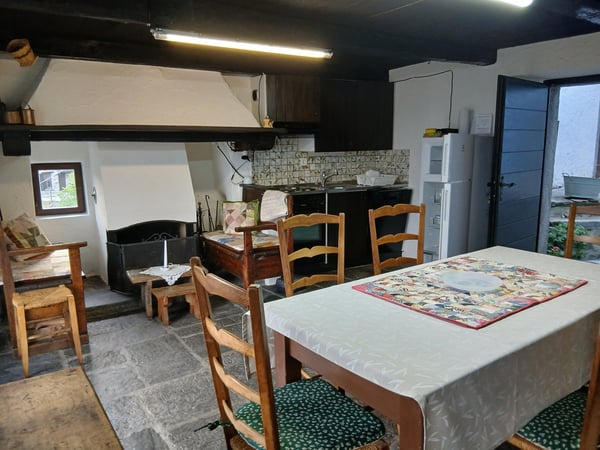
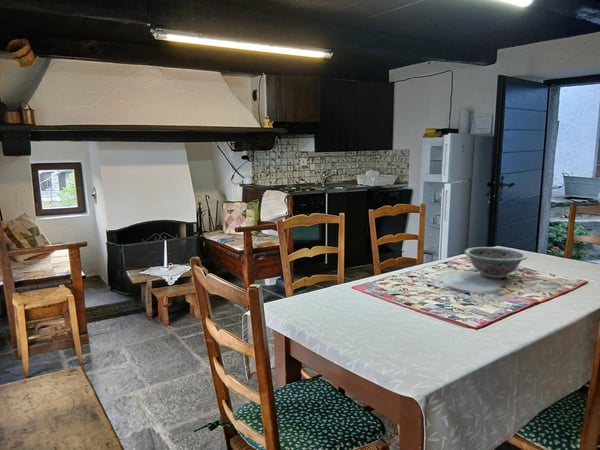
+ decorative bowl (494, 263)
